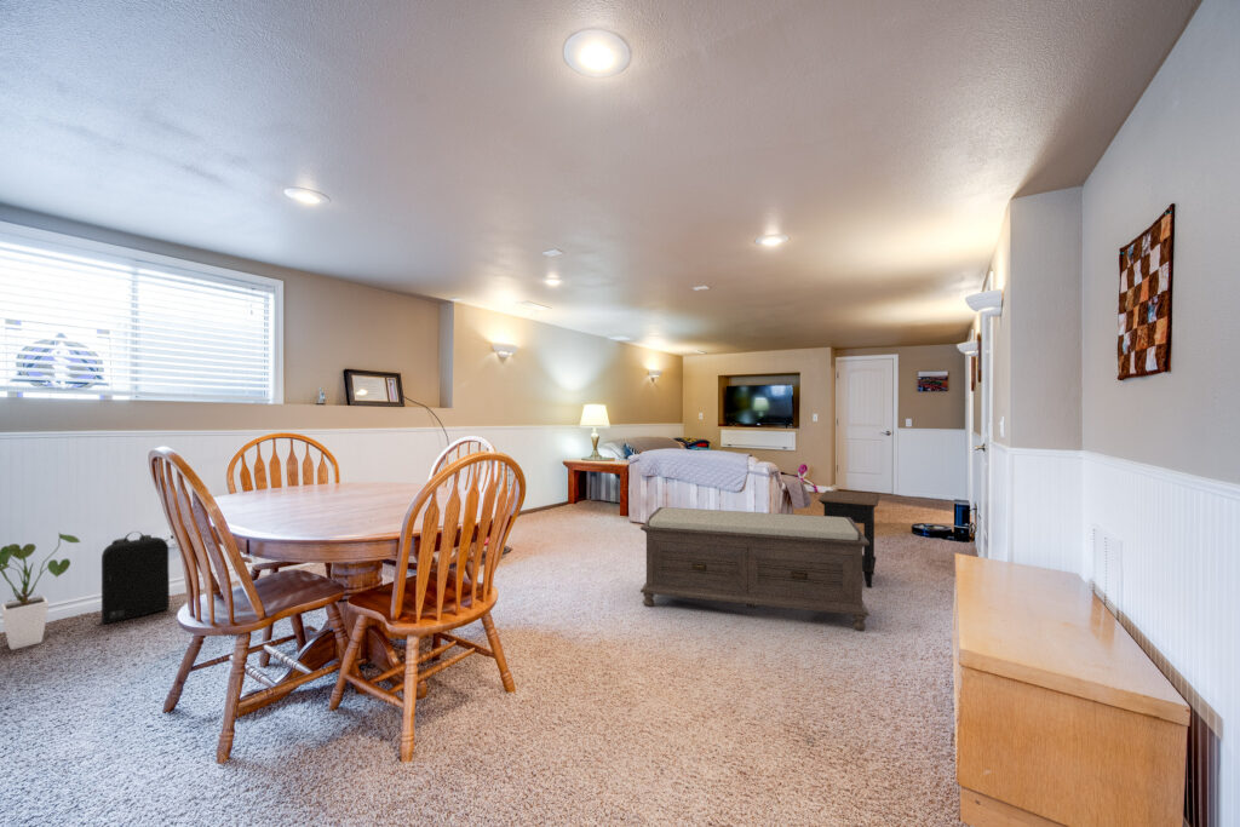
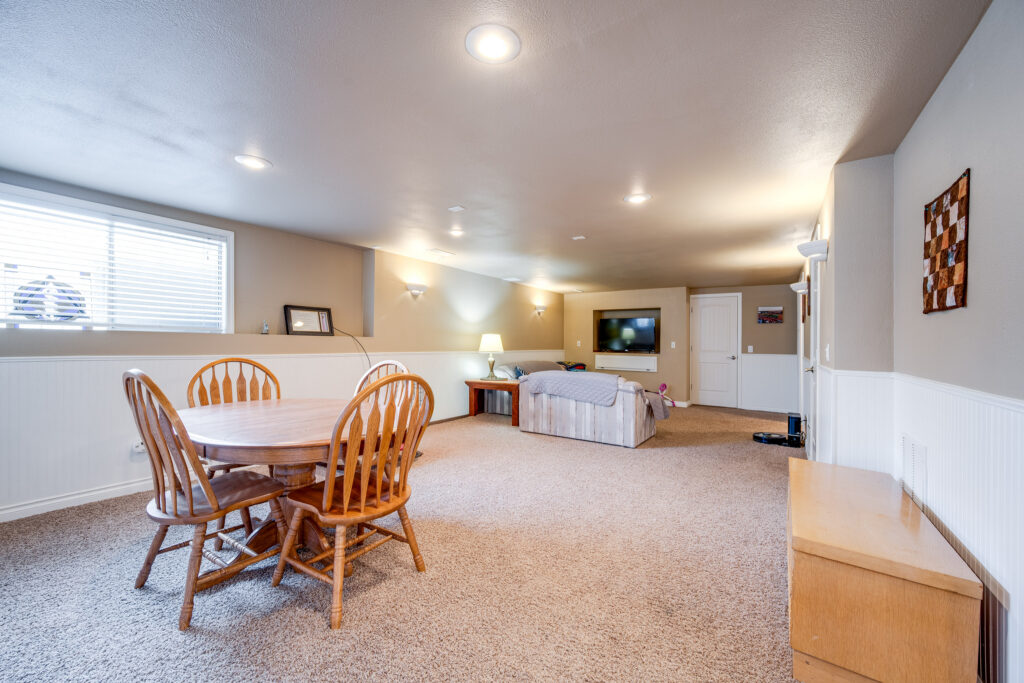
- bench (748, 562)
- backpack (133, 572)
- house plant (33, 588)
- side table (863, 535)
